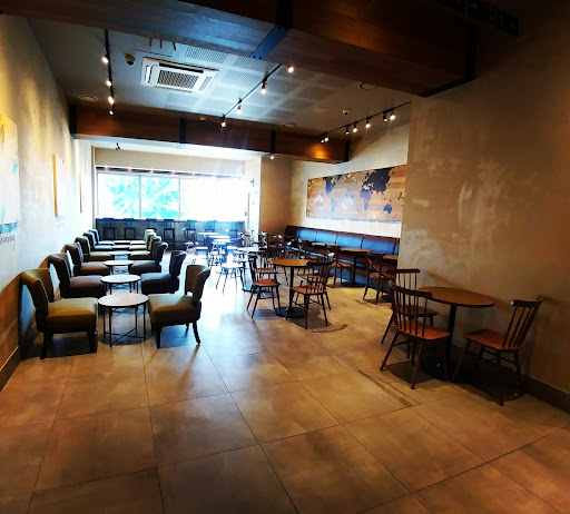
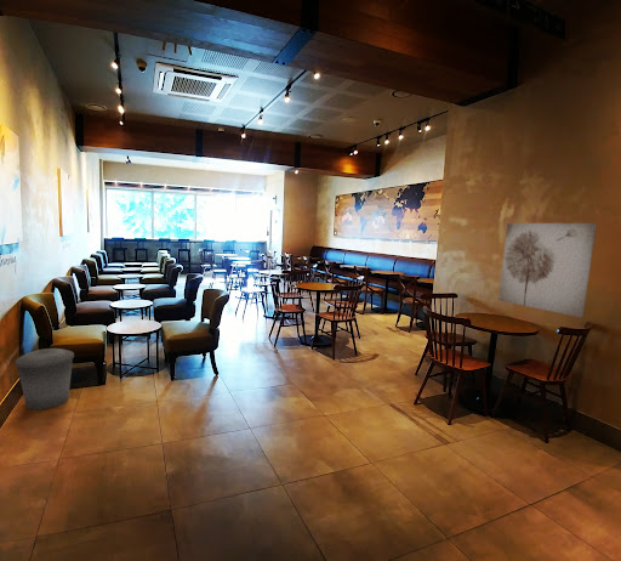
+ trash can (46, 375)
+ wall art (541, 266)
